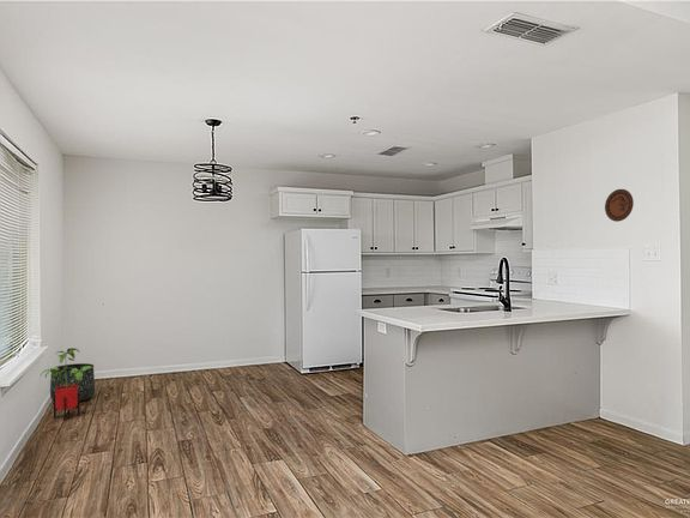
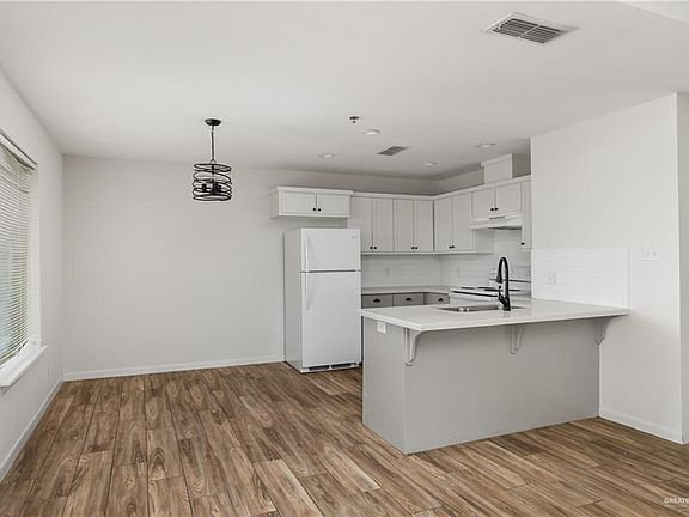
- house plant (66, 383)
- basket (73, 383)
- decorative plate (618, 205)
